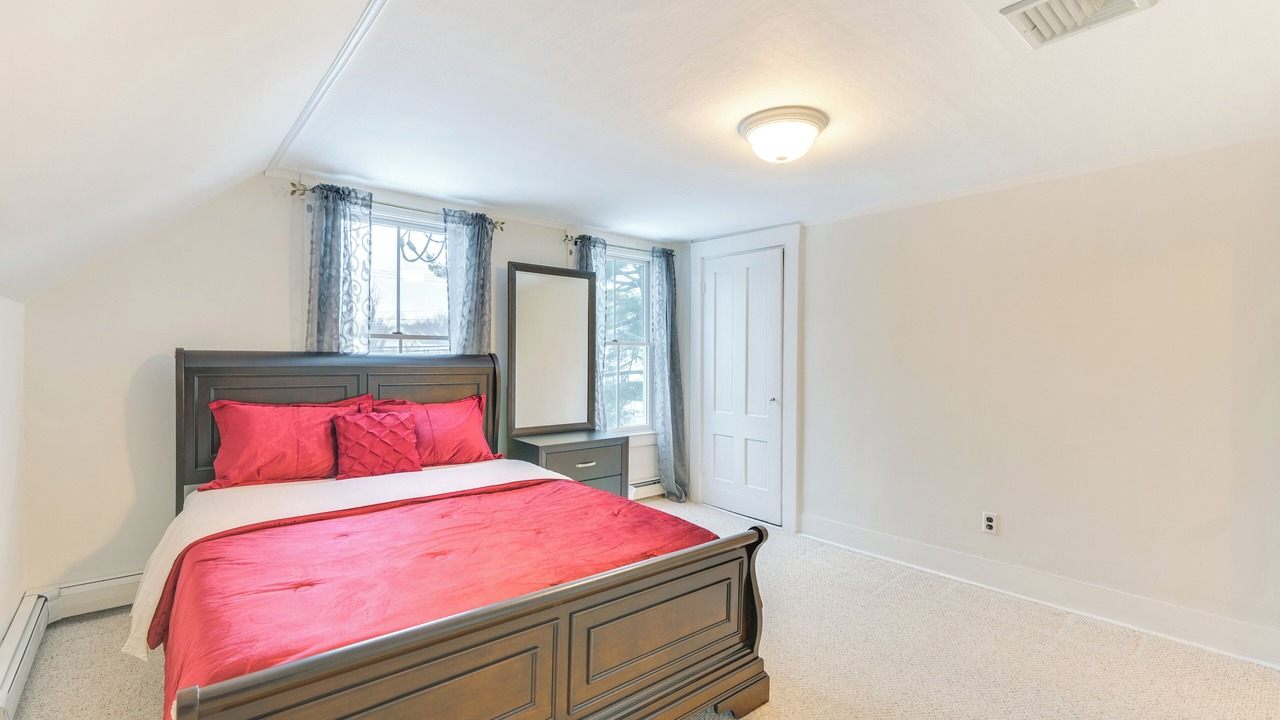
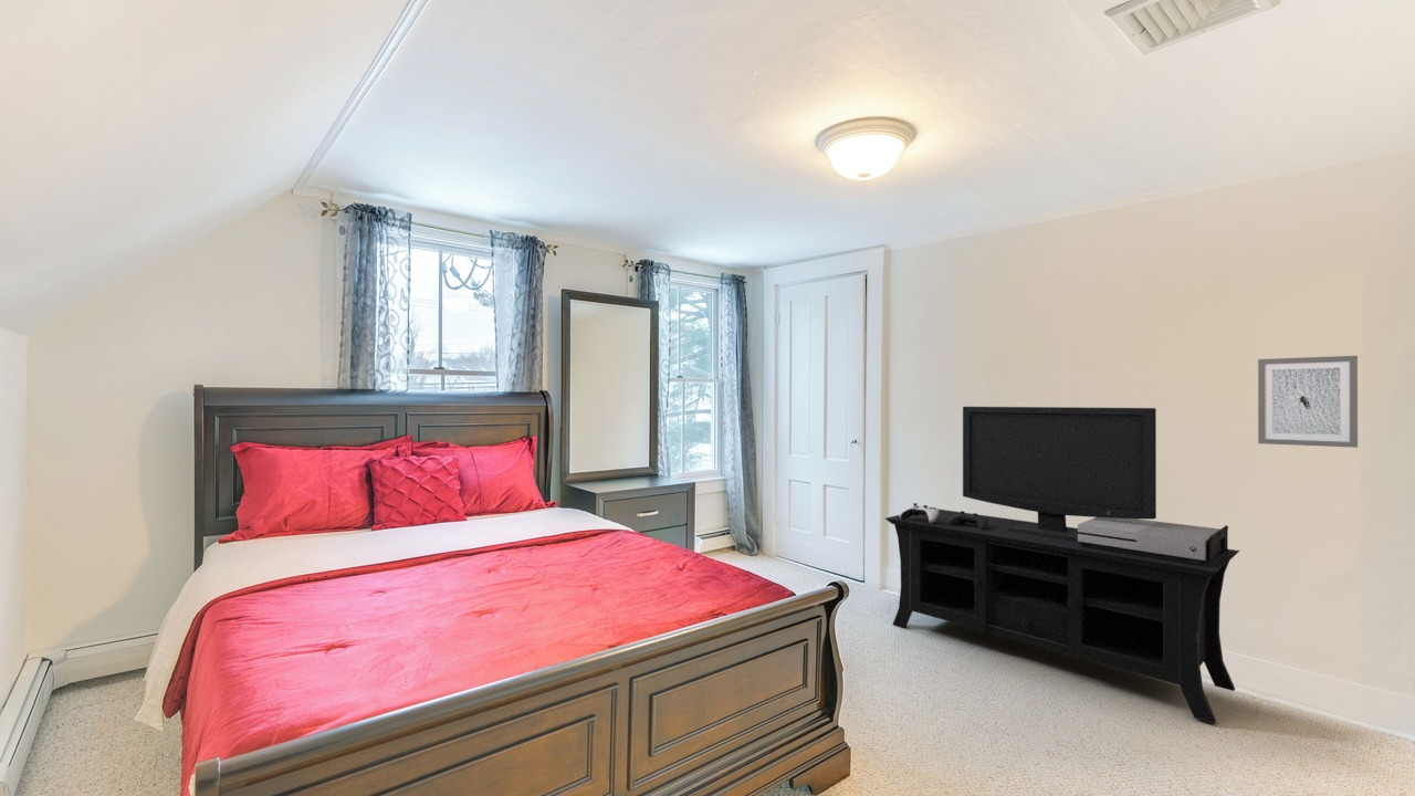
+ wall art (1306, 401)
+ media console (1040, 531)
